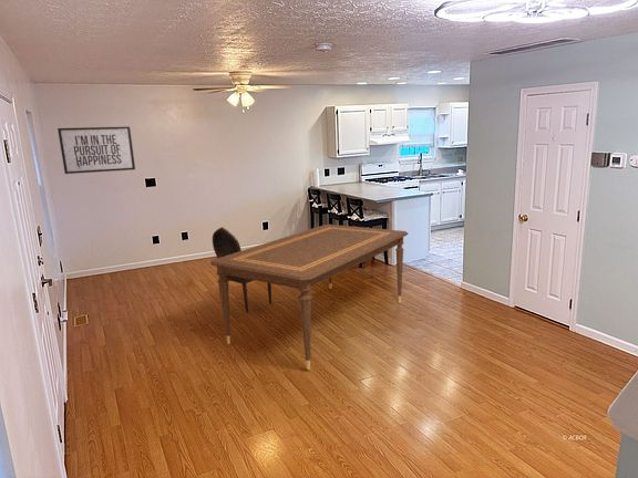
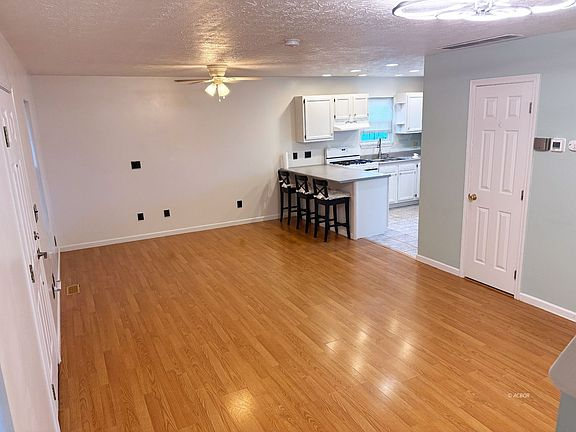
- dining chair (238, 277)
- mirror (97, 149)
- dining table (319, 282)
